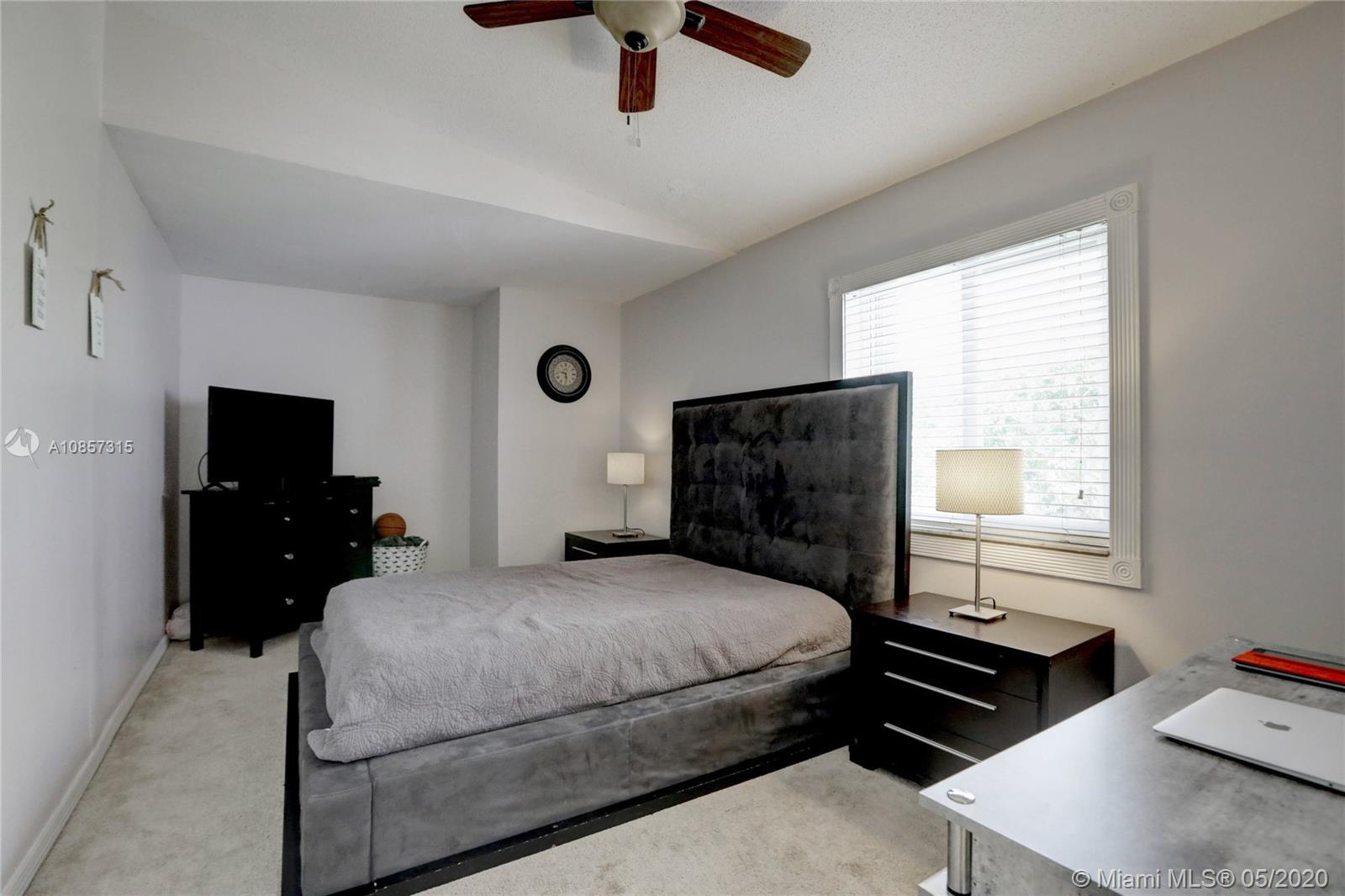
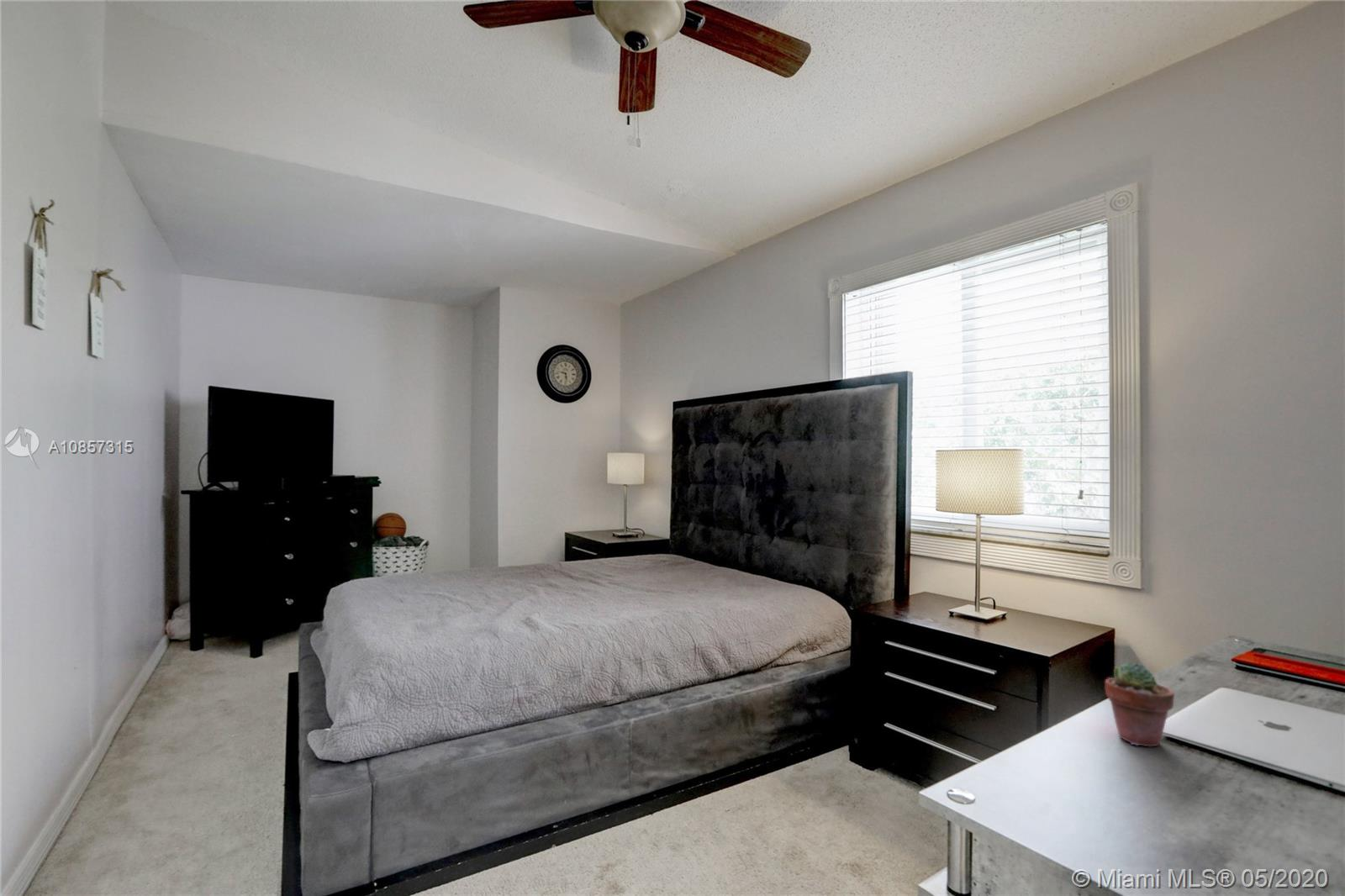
+ potted succulent (1138, 701)
